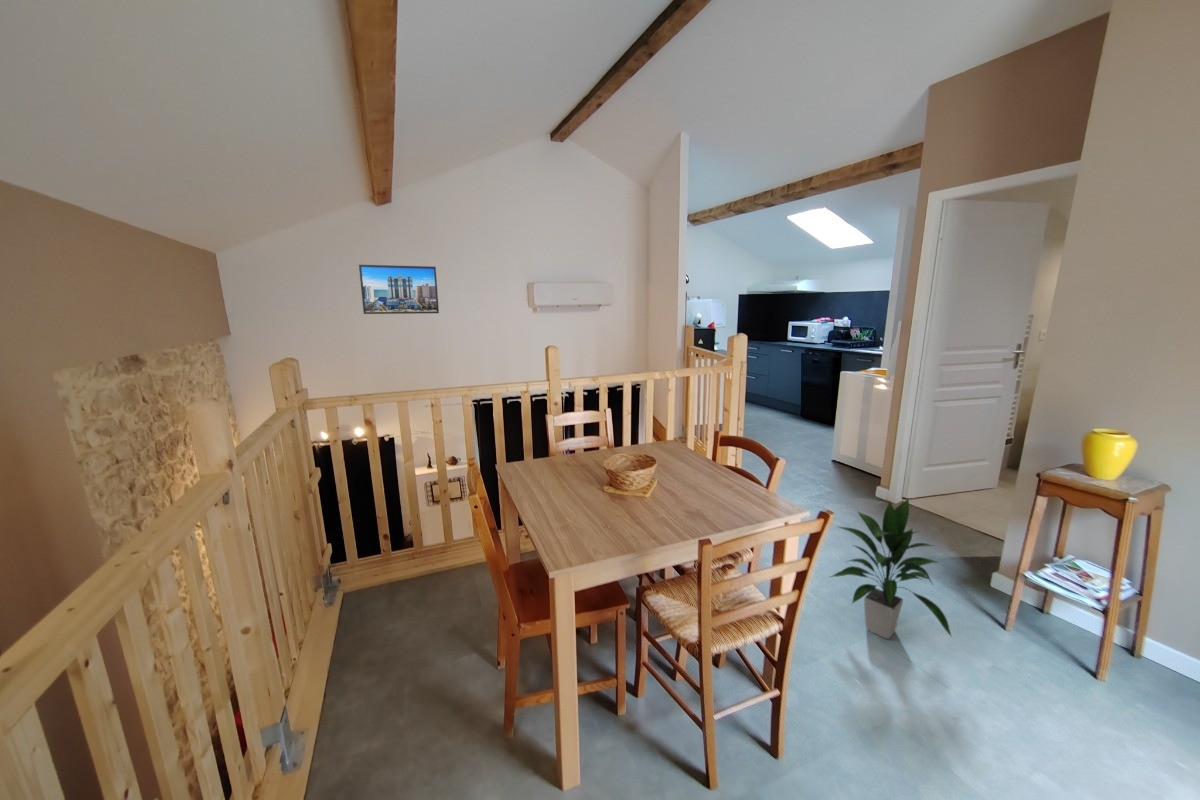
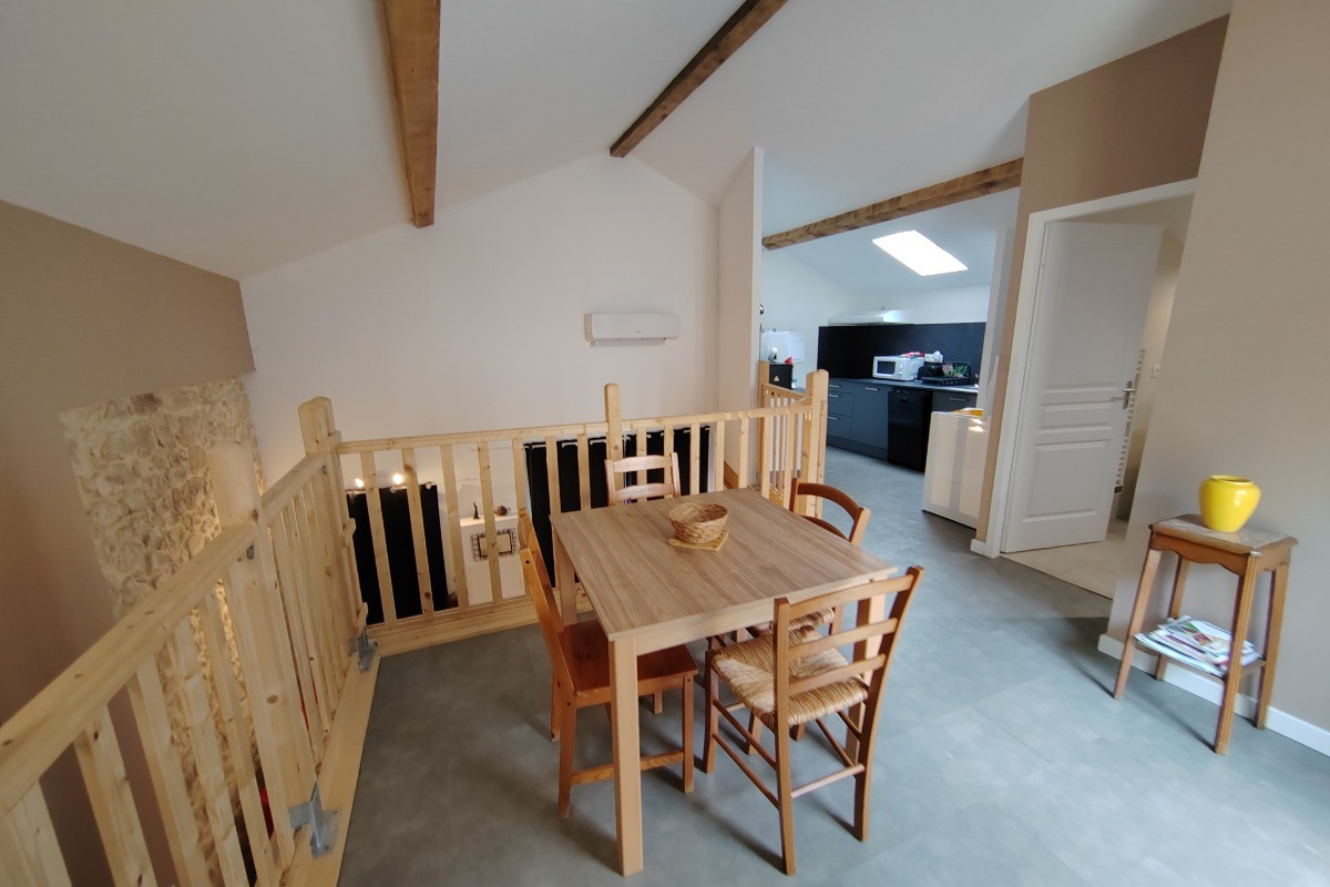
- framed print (400, 289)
- indoor plant (889, 571)
